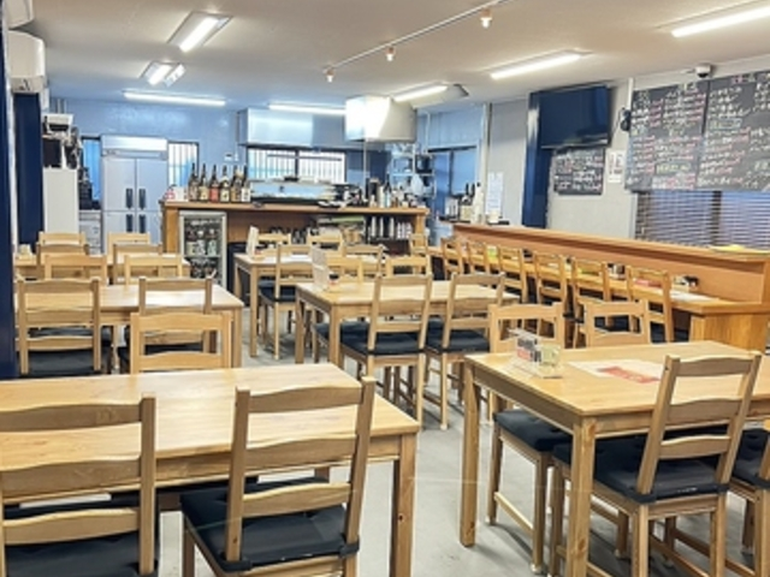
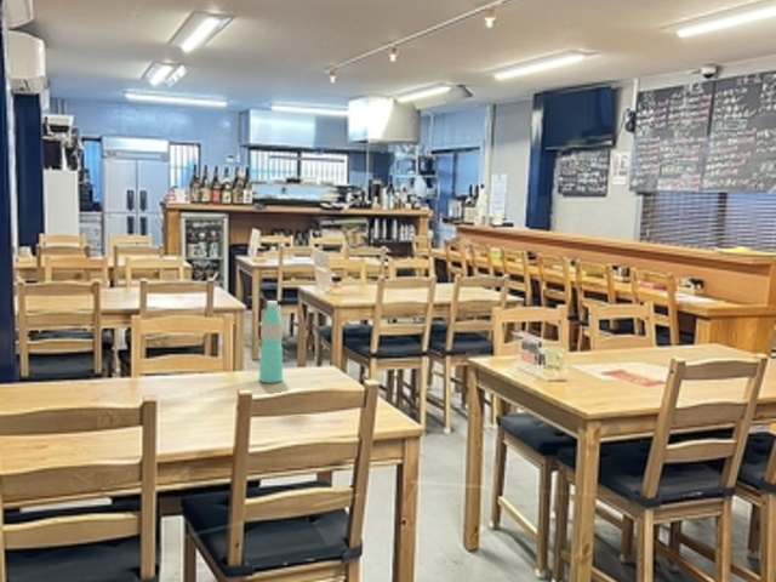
+ water bottle (272, 341)
